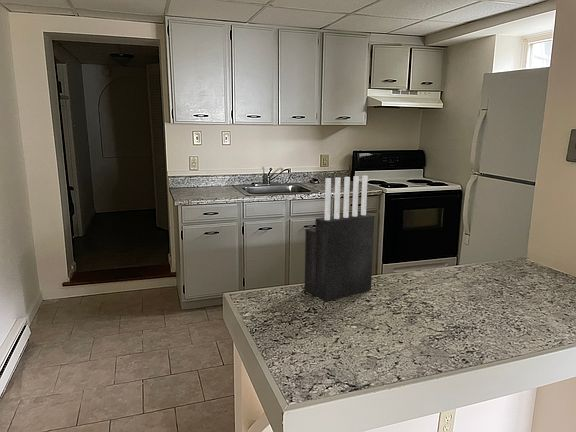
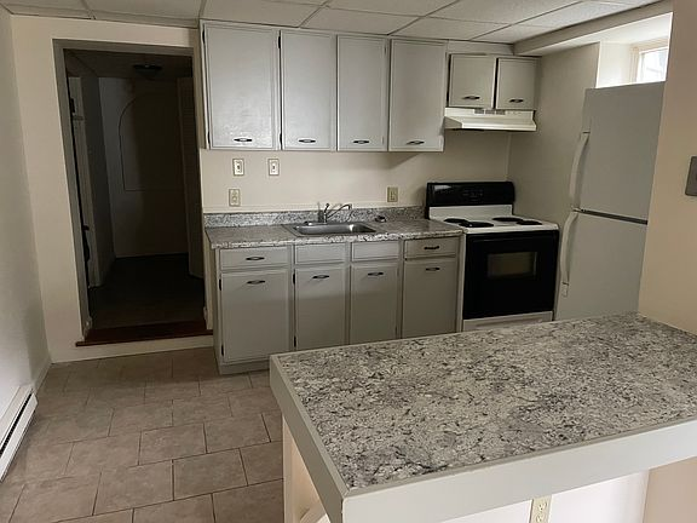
- knife block (337, 233)
